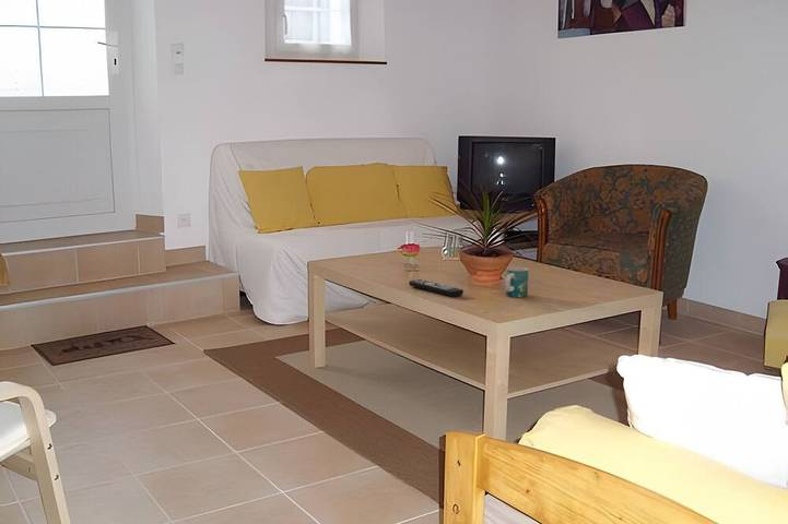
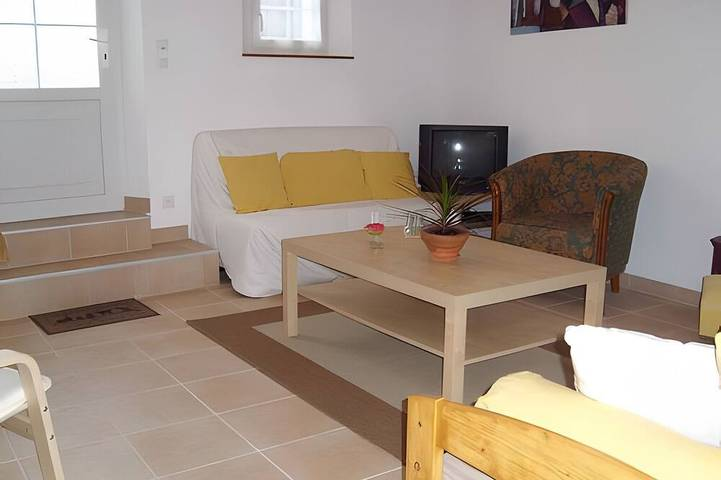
- remote control (435, 287)
- mug (514, 282)
